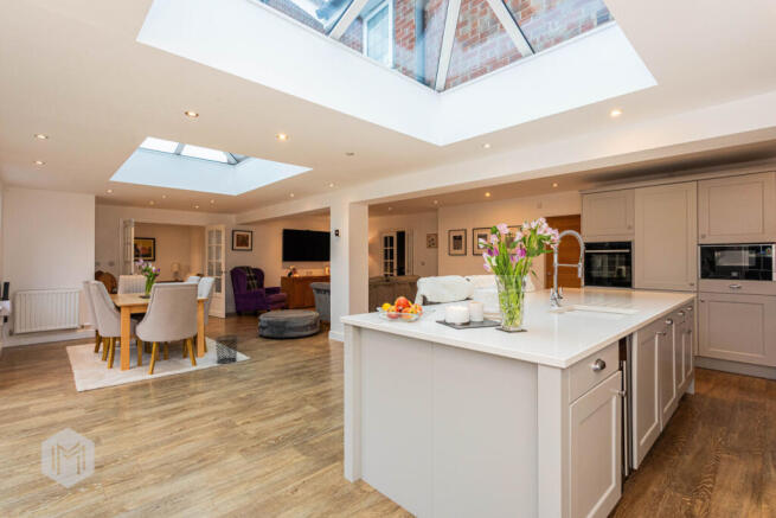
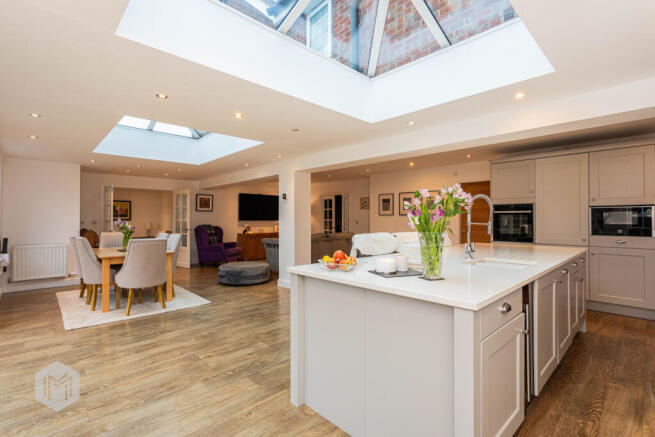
- waste bin (226, 348)
